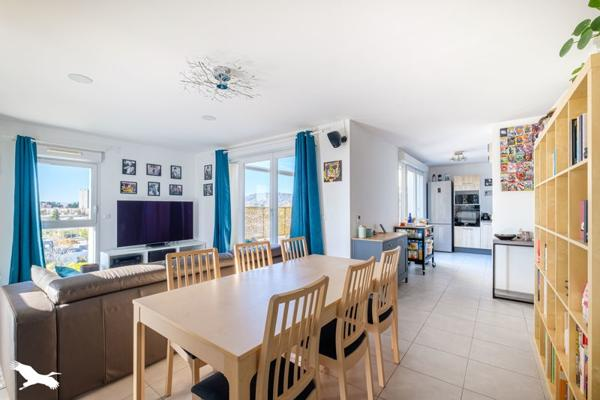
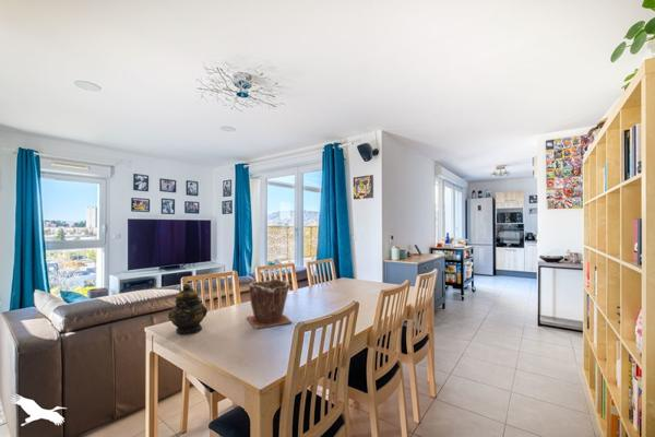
+ plant pot (269, 300)
+ teapot (188, 306)
